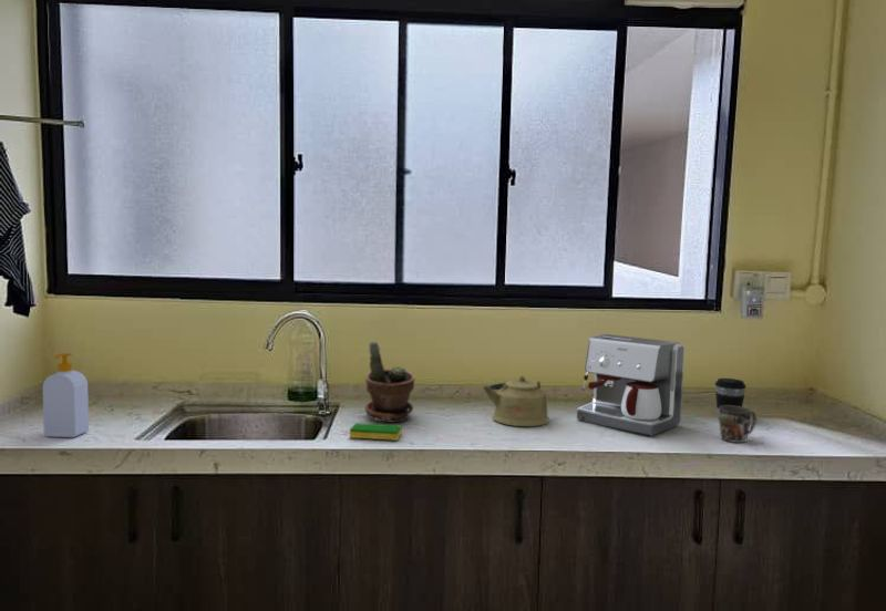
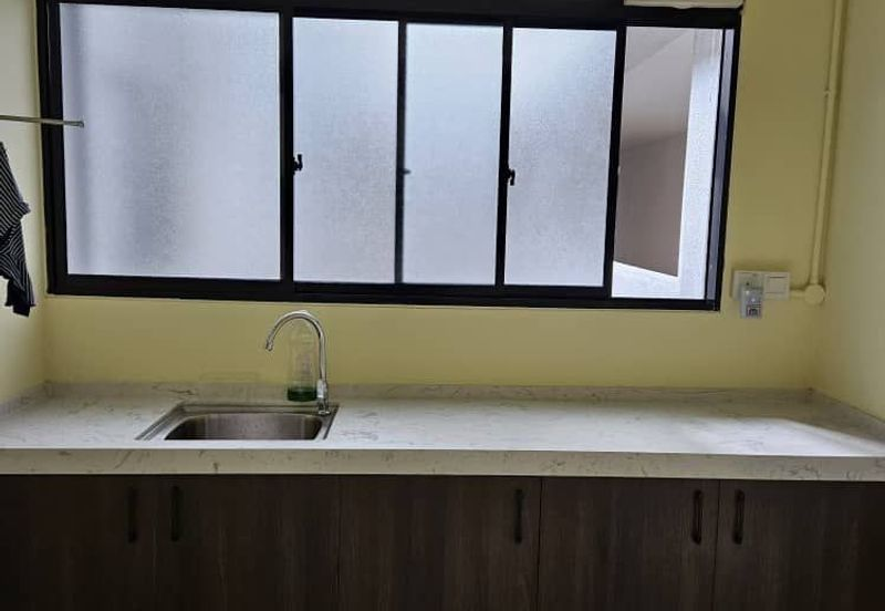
- coffee cup (729, 400)
- coffee maker (629, 381)
- dish sponge (375, 431)
- potted plant (390, 379)
- kettle (515, 396)
- soap bottle (64, 394)
- mug (739, 423)
